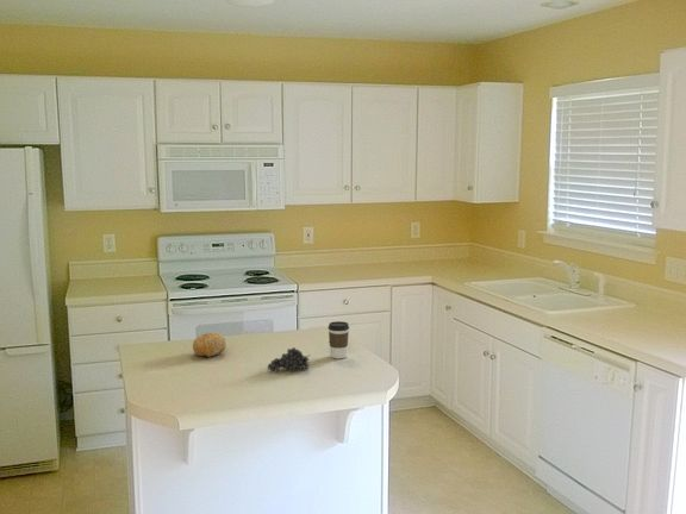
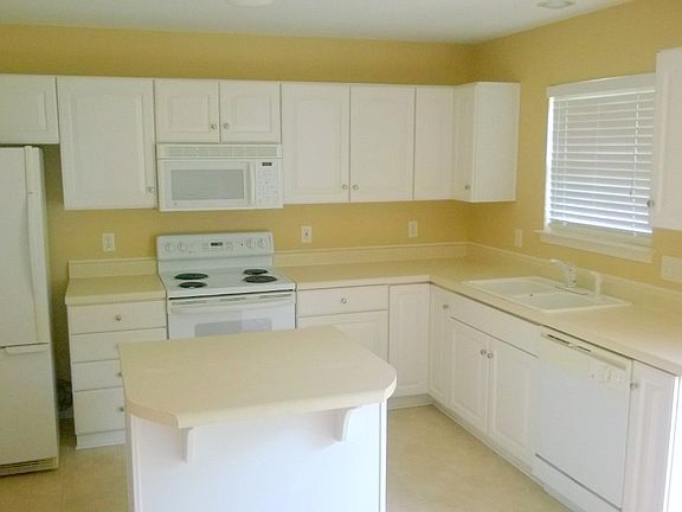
- fruit (210, 343)
- fruit (289, 358)
- coffee cup (338, 339)
